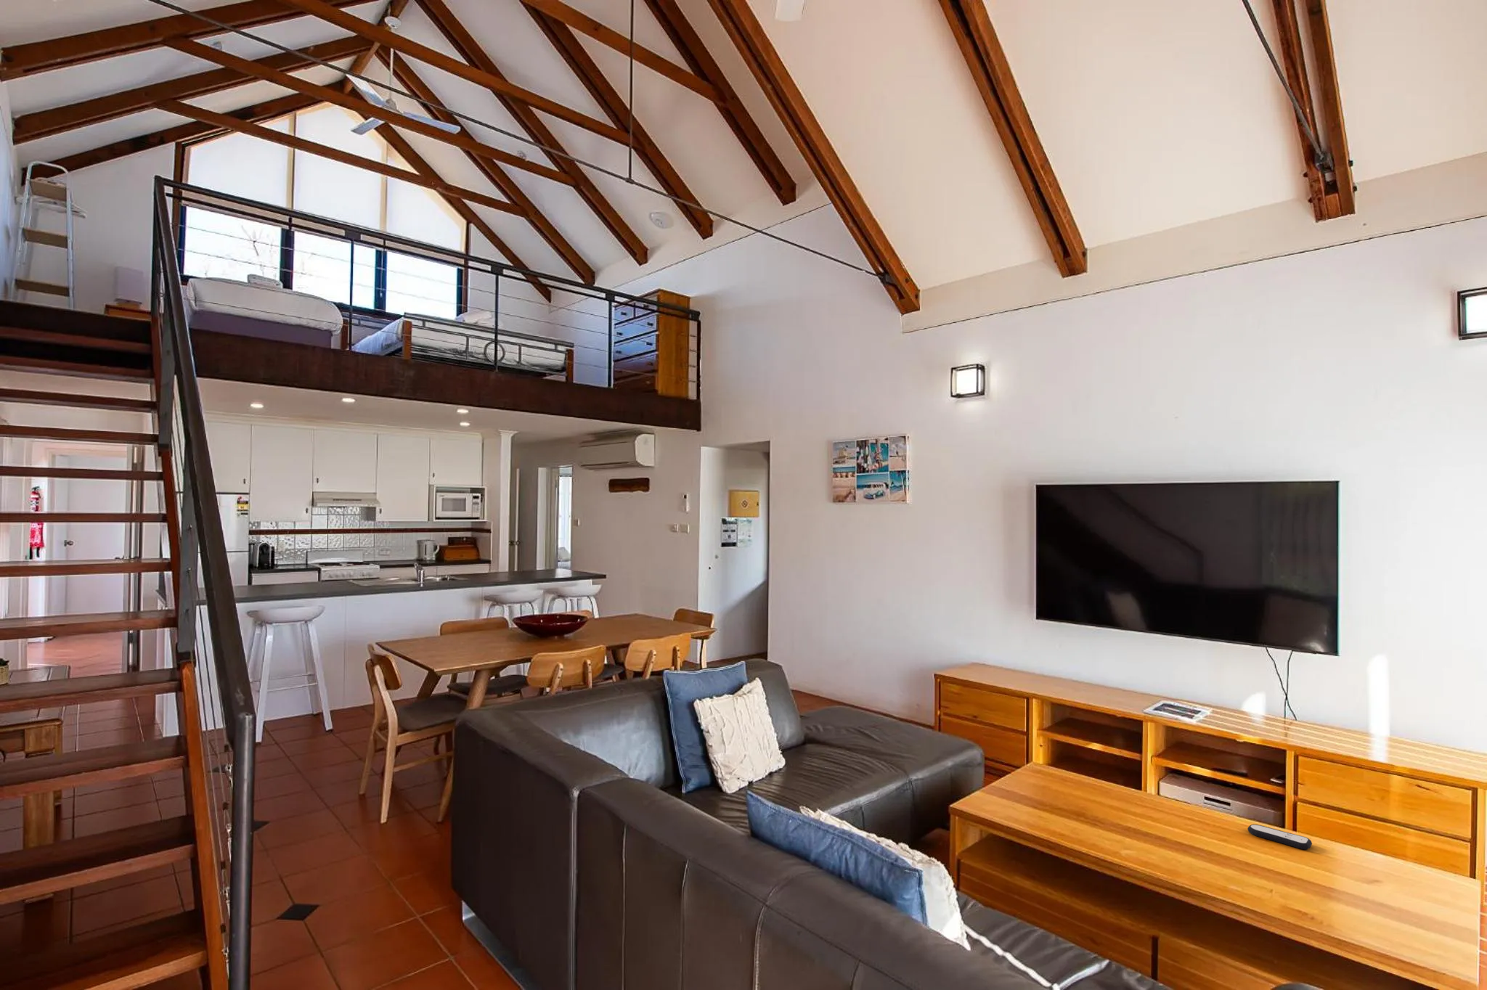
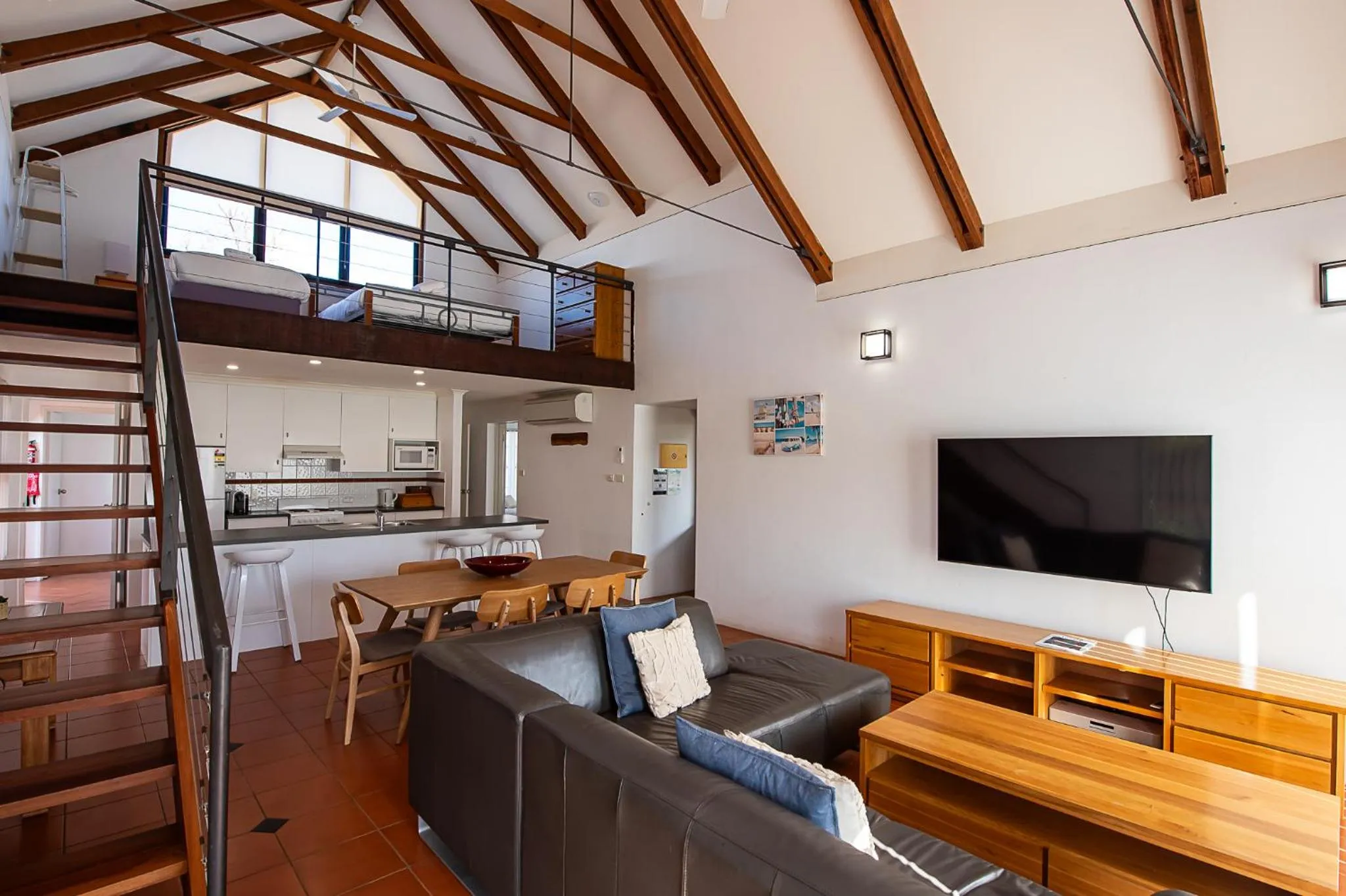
- remote control (1278, 835)
